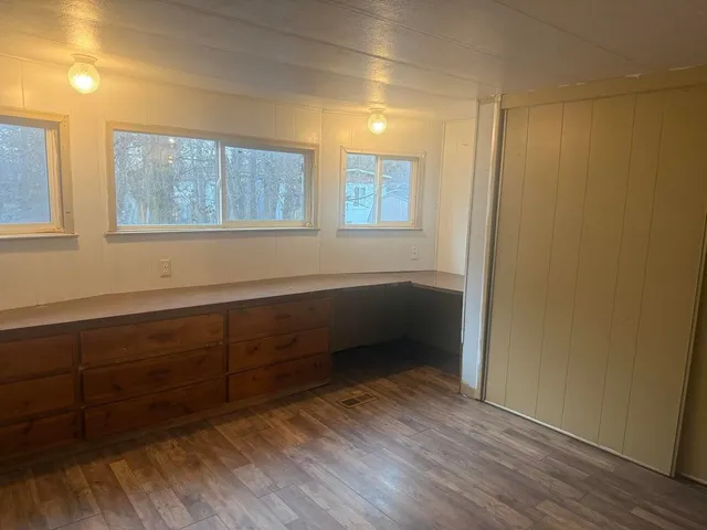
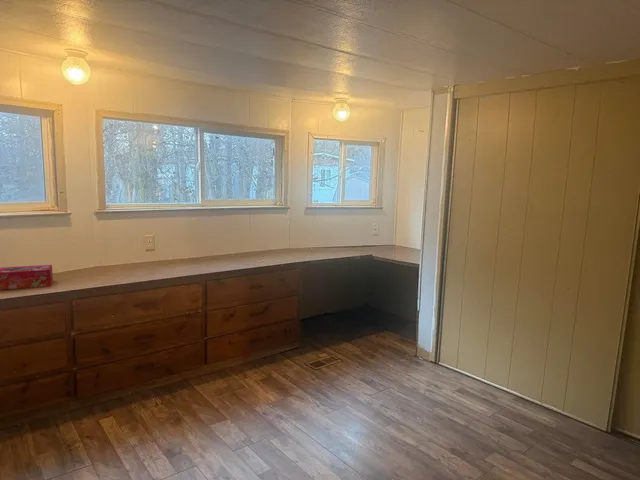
+ tissue box (22, 276)
